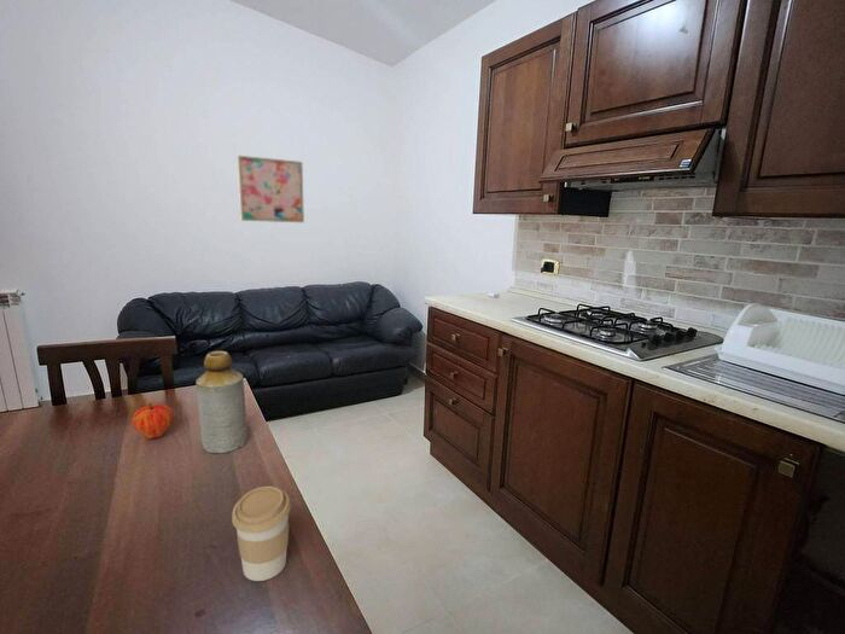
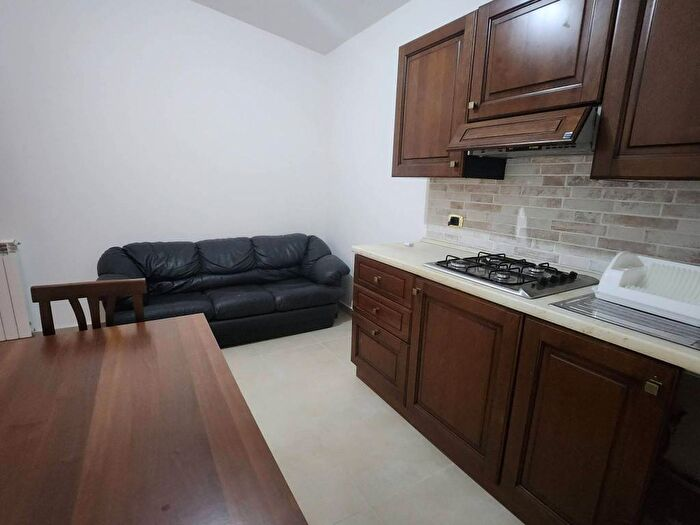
- bottle (221, 399)
- coffee cup (263, 531)
- fruit (152, 419)
- wall art (272, 190)
